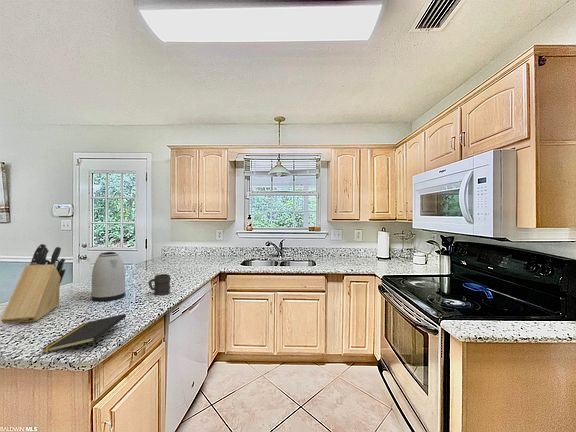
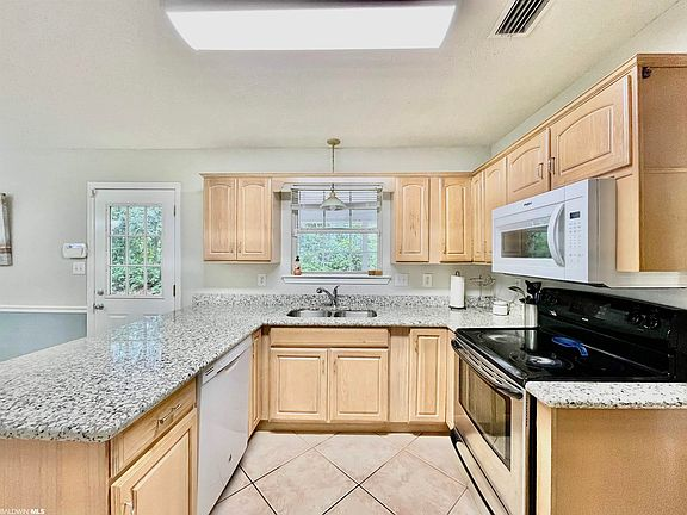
- kettle (106, 273)
- mug (159, 284)
- knife block (38, 278)
- notepad (88, 331)
